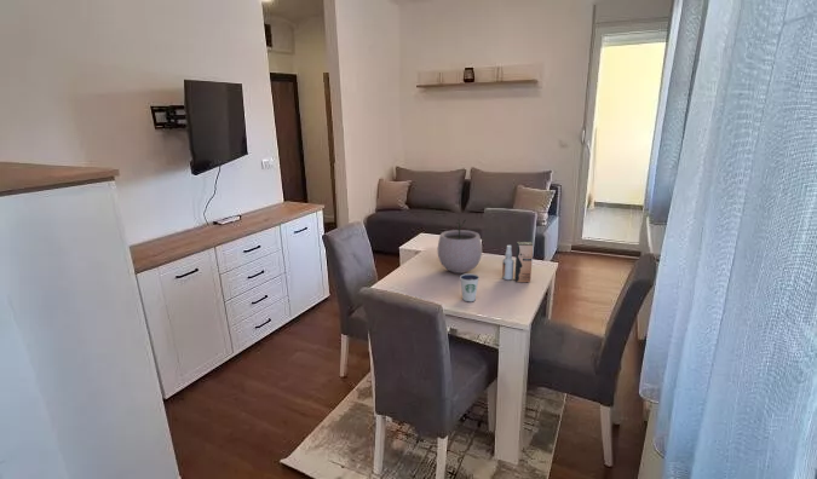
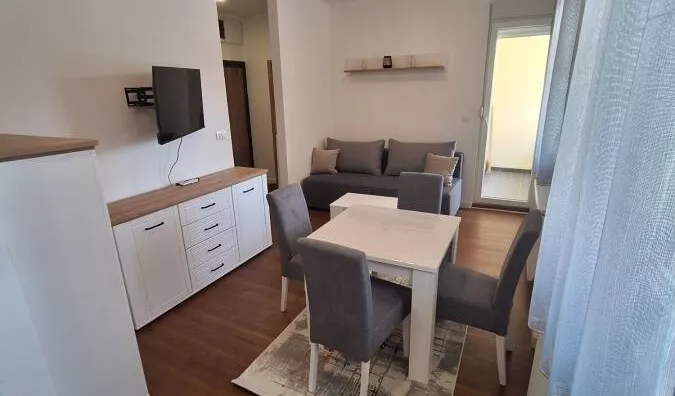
- spray bottle (517, 261)
- dixie cup (468, 288)
- plant pot (459, 244)
